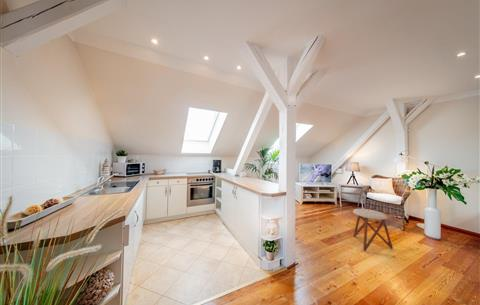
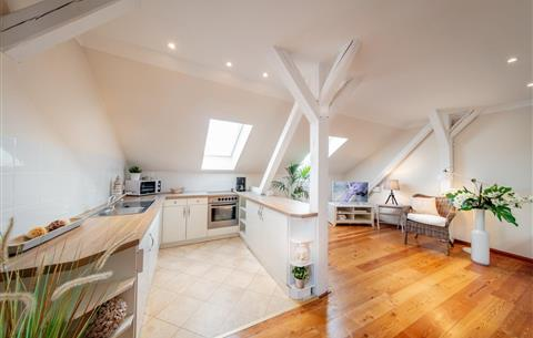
- stool (372, 228)
